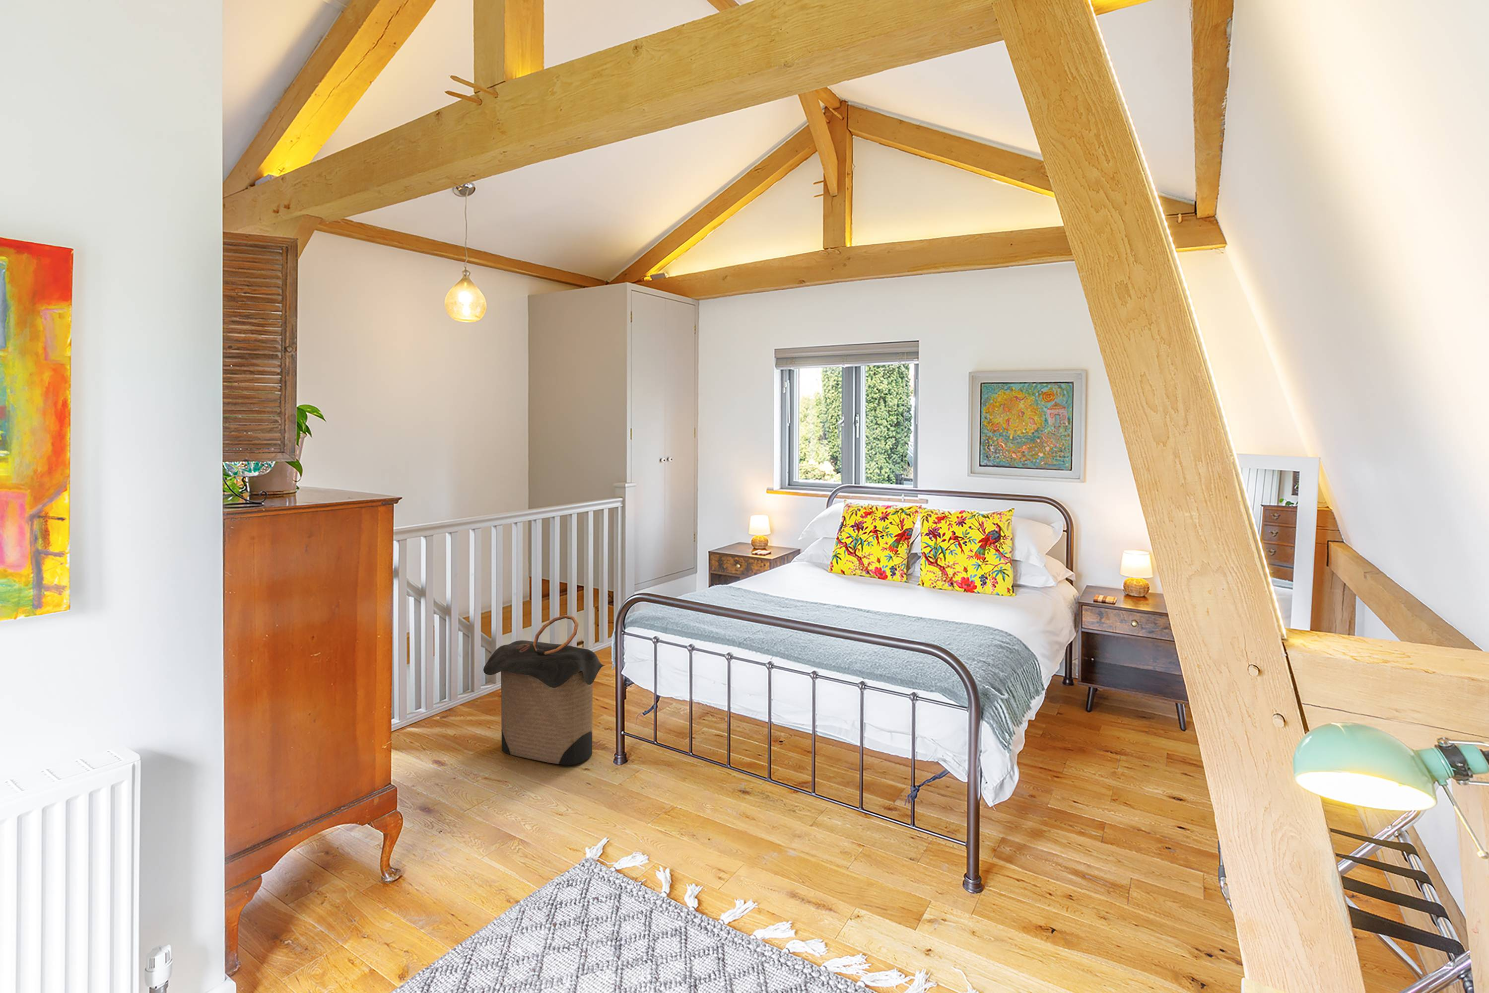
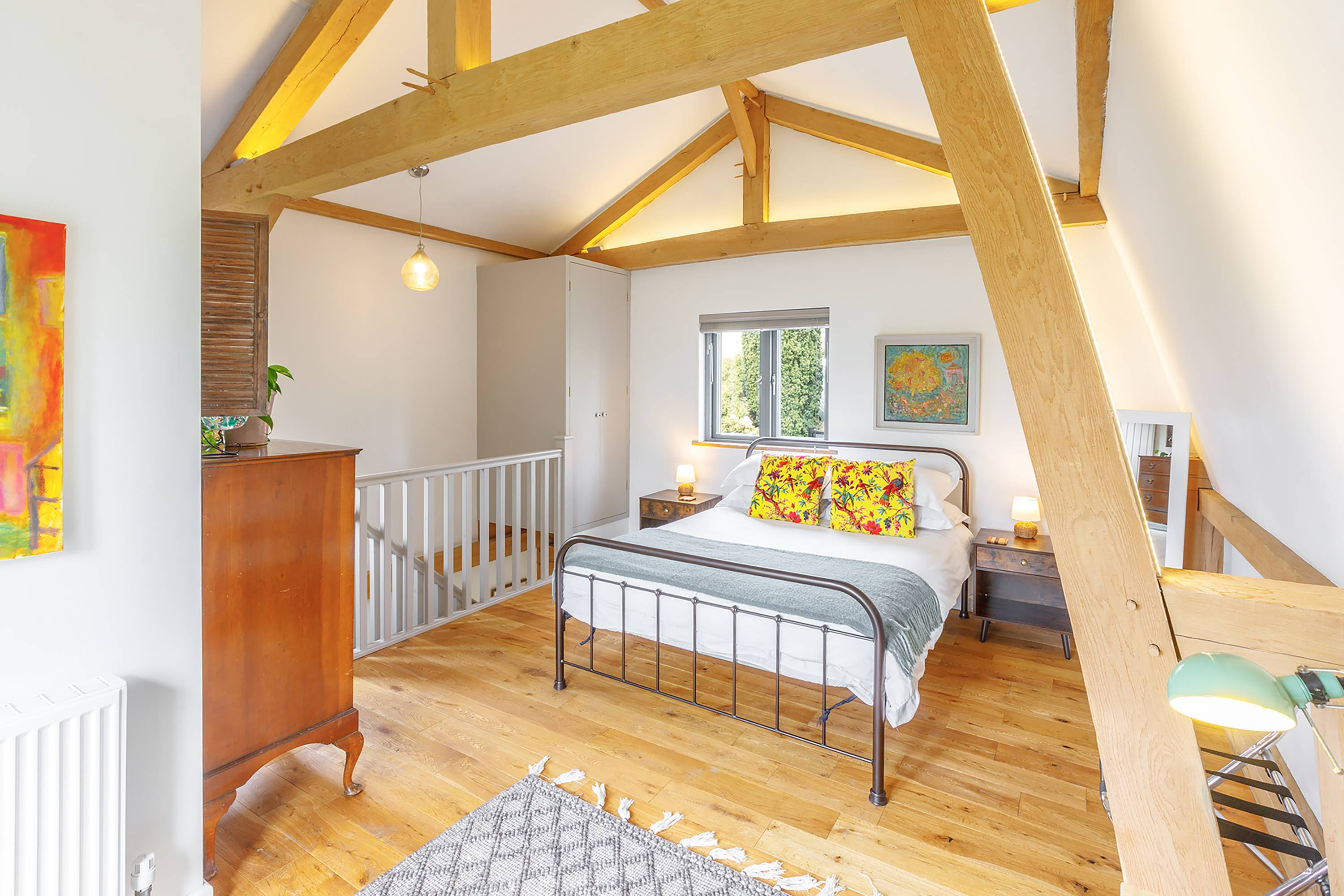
- laundry hamper (543, 685)
